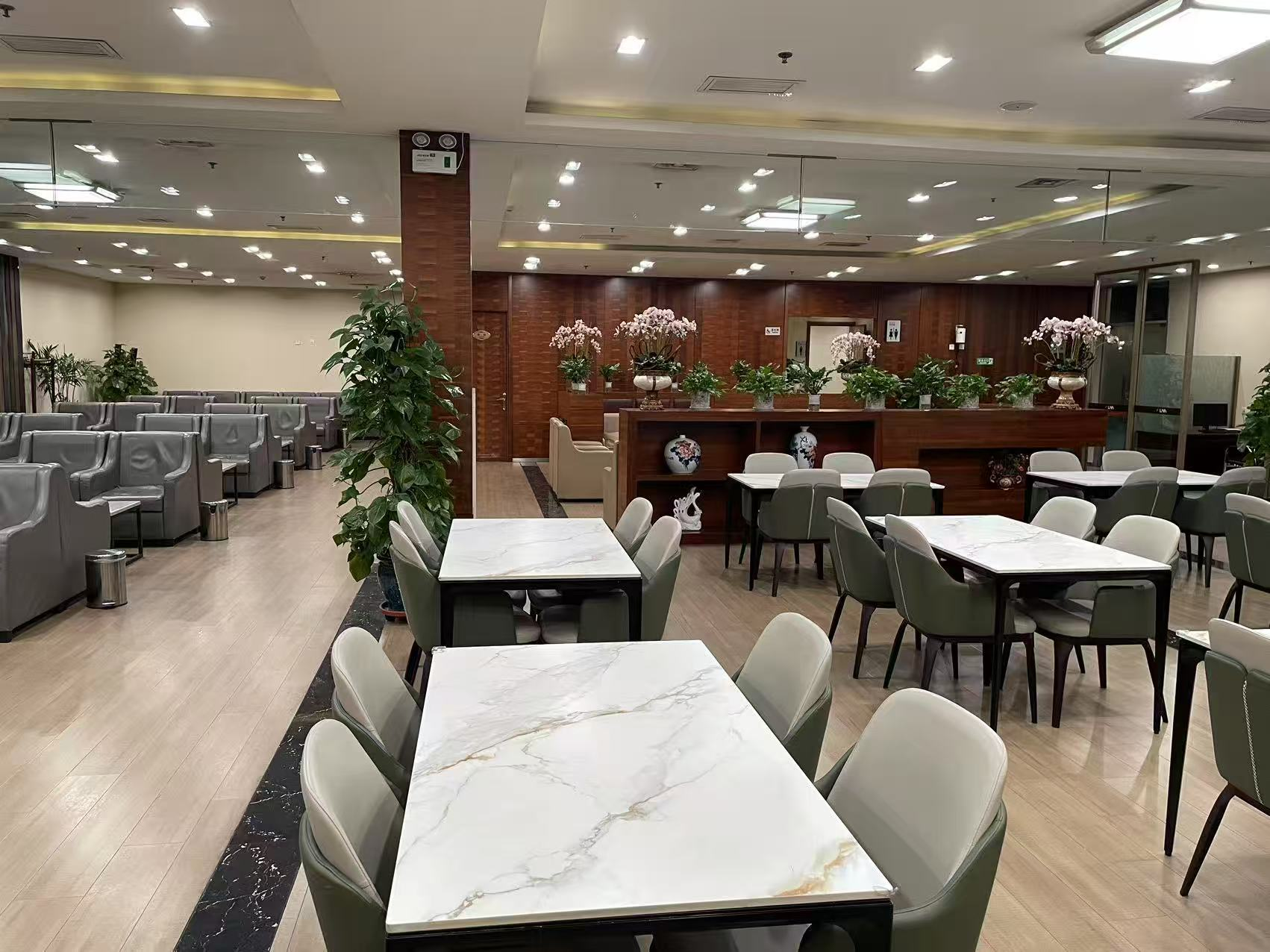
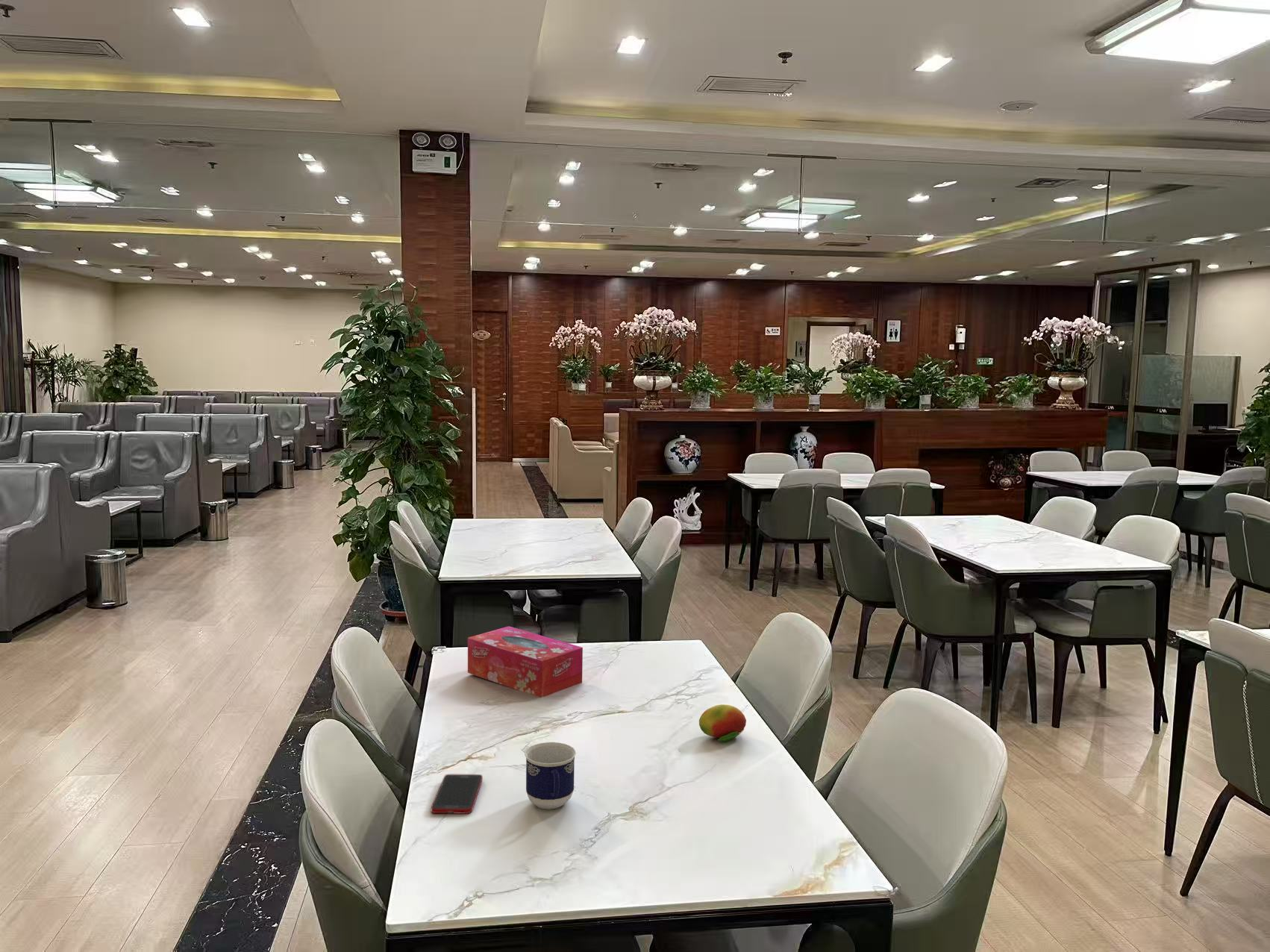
+ cell phone (457, 793)
+ fruit (722, 721)
+ cup (551, 781)
+ tissue box (524, 660)
